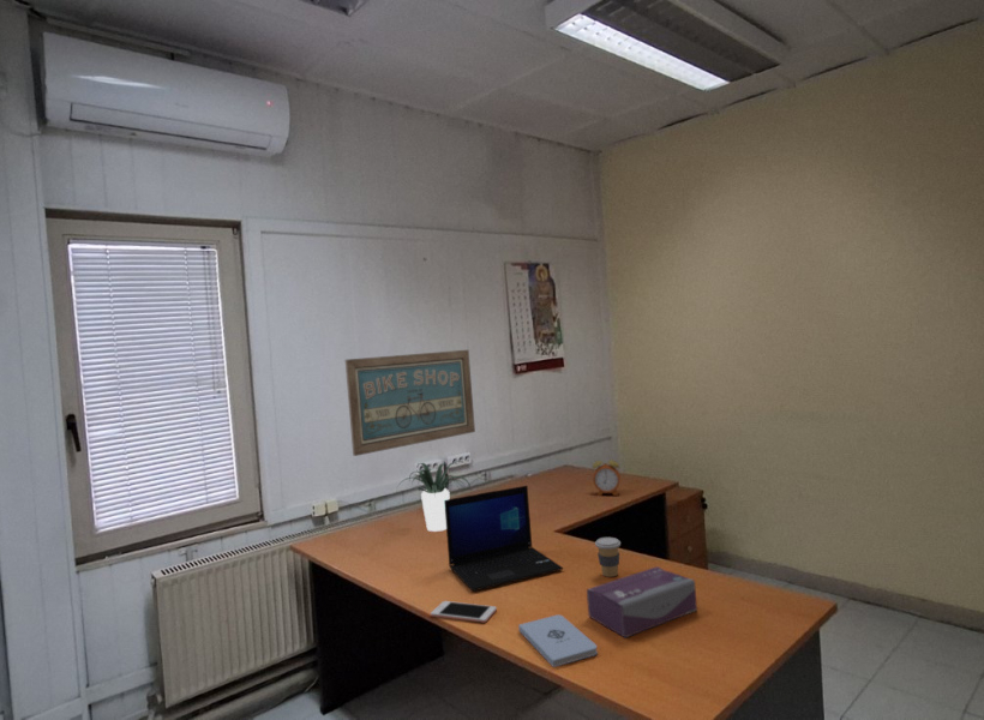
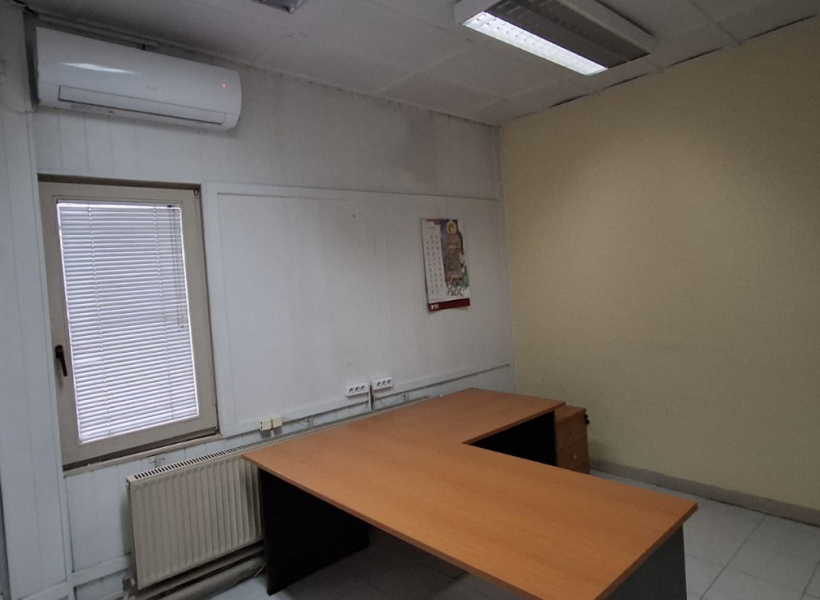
- wall art (415, 398)
- cell phone (463, 611)
- tissue box (641, 598)
- notepad (557, 638)
- coffee cup (608, 557)
- laptop (502, 534)
- potted plant (434, 496)
- alarm clock (606, 474)
